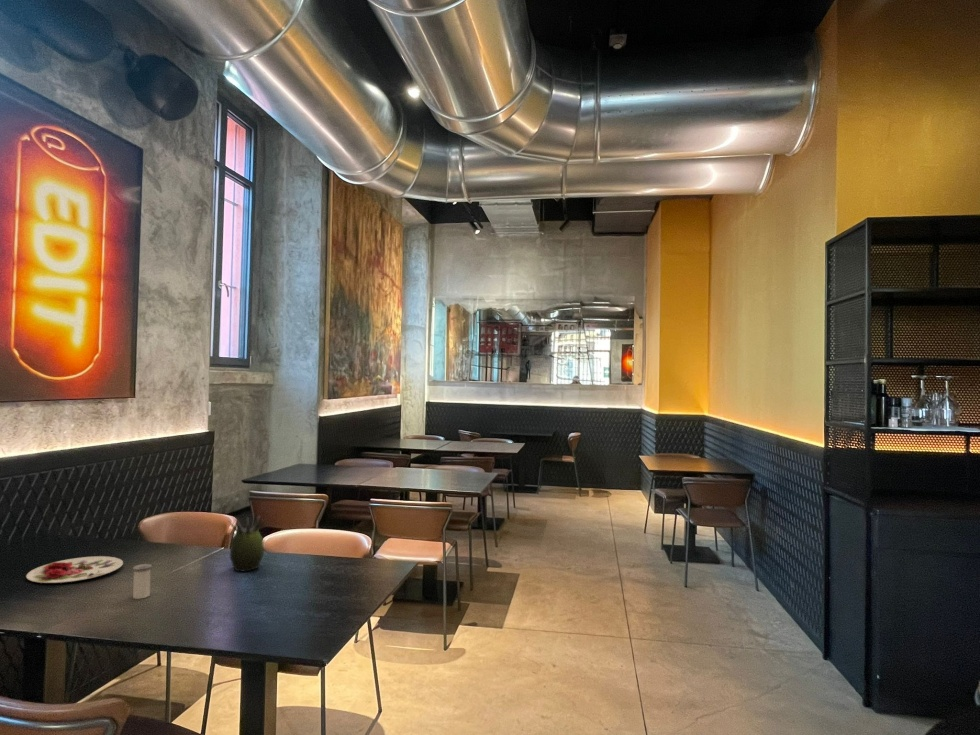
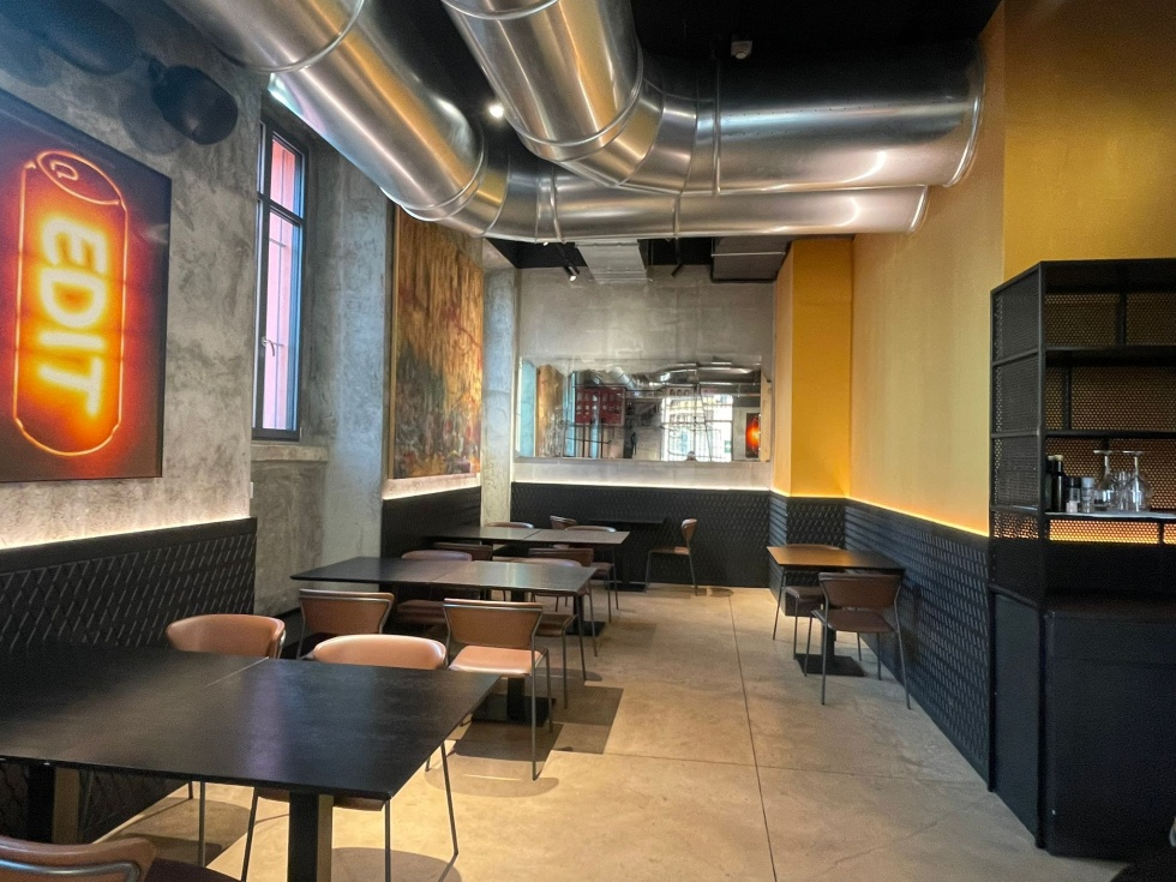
- succulent plant (247, 543)
- salt shaker (141, 581)
- plate (76, 568)
